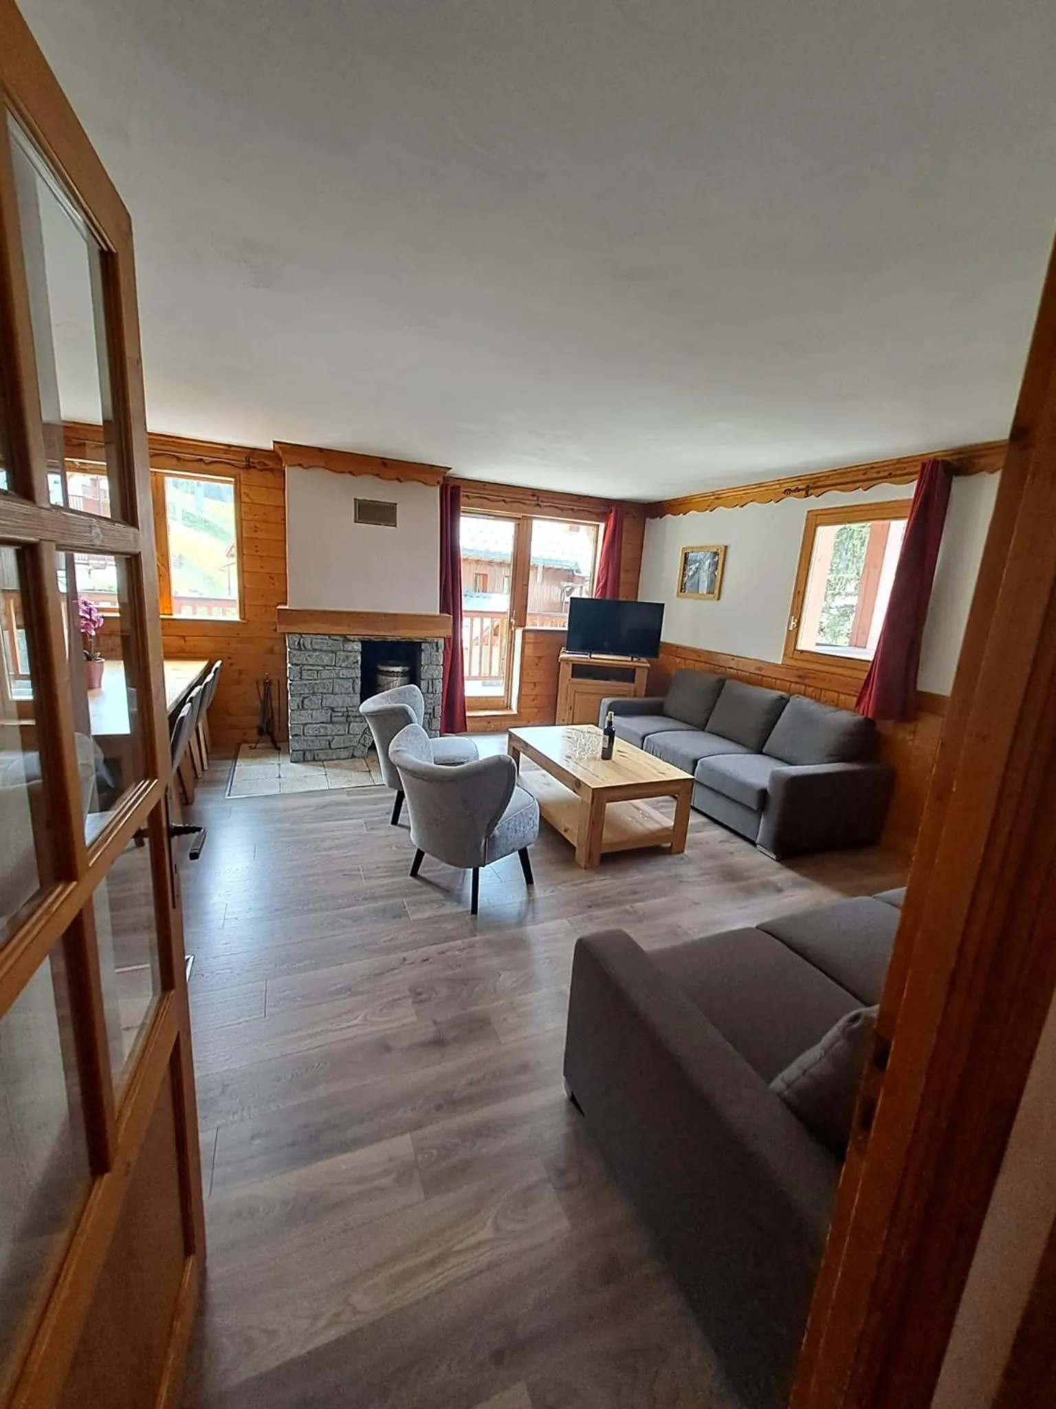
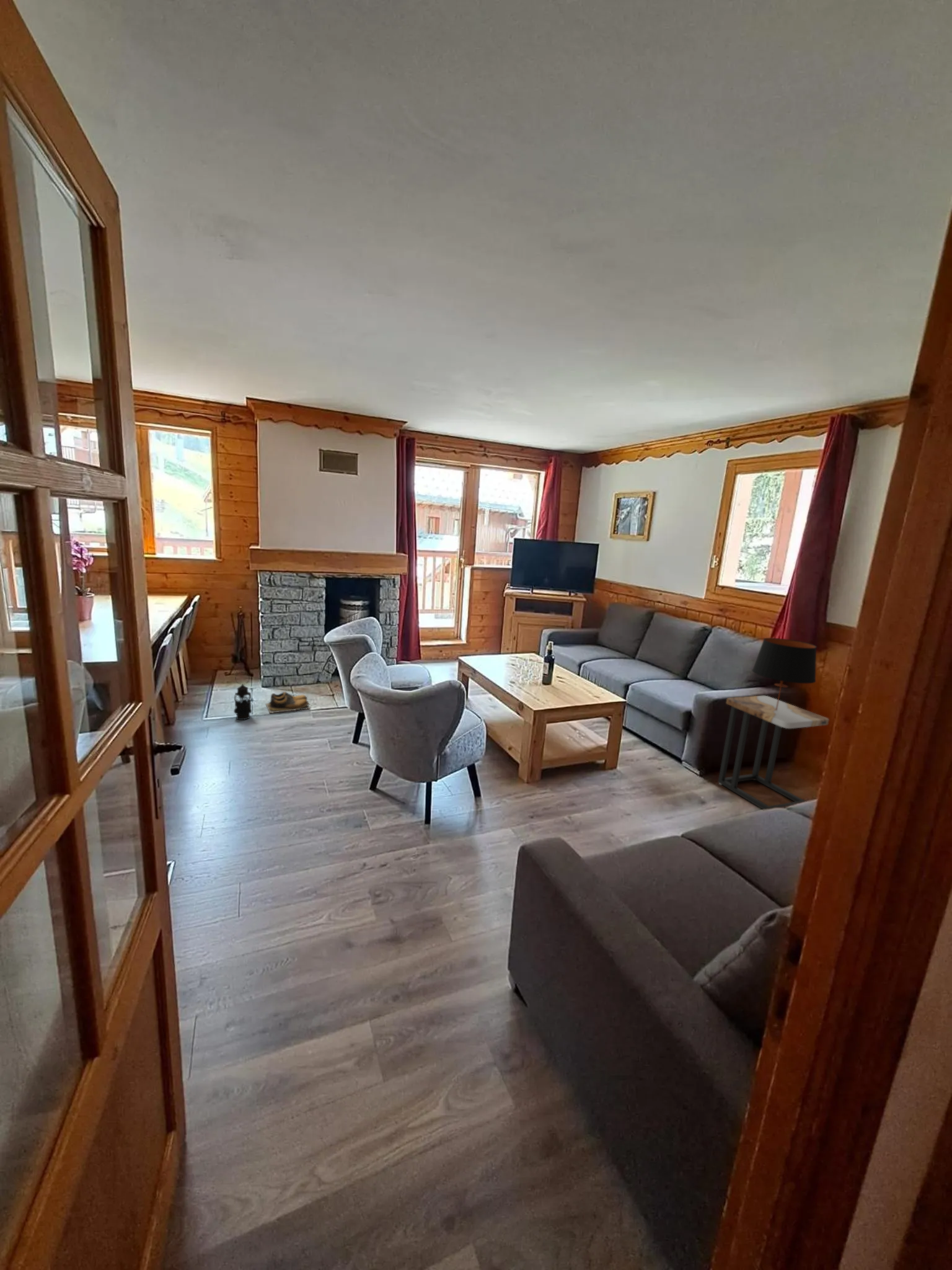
+ table lamp (783, 676)
+ lantern (242, 695)
+ shoes (288, 699)
+ side table (770, 753)
